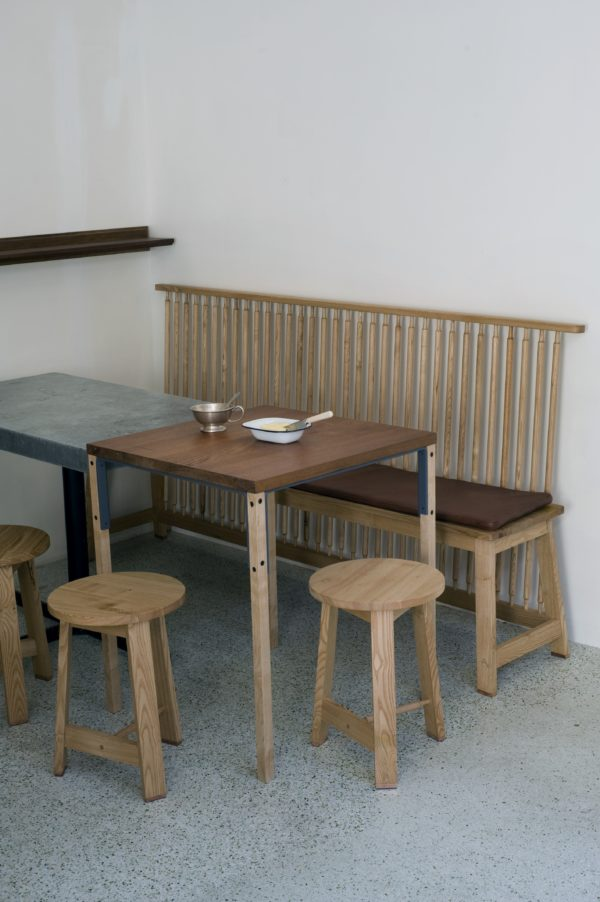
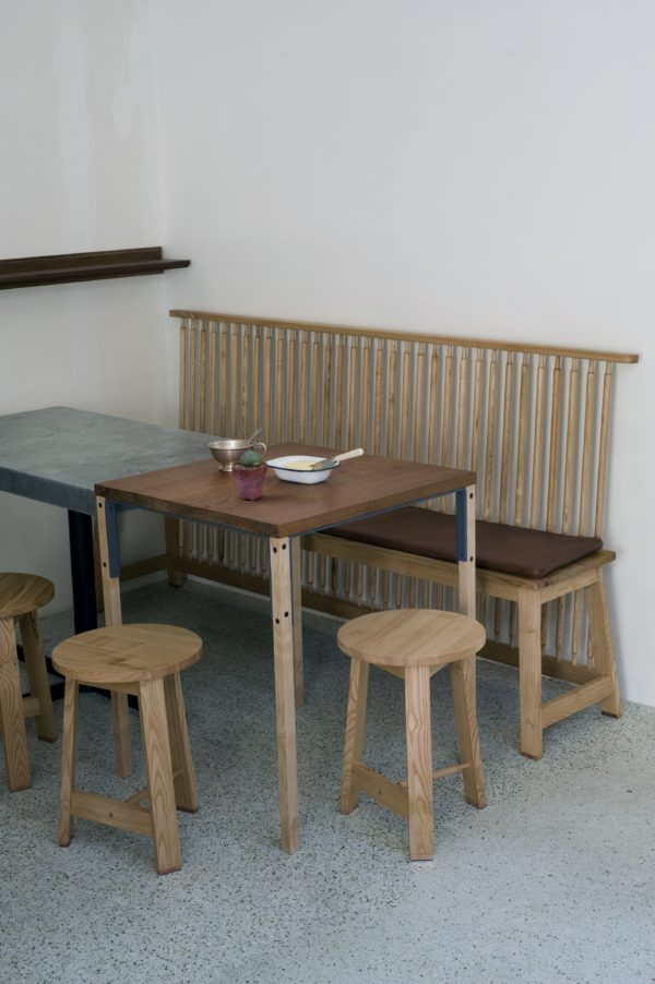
+ potted succulent (249, 473)
